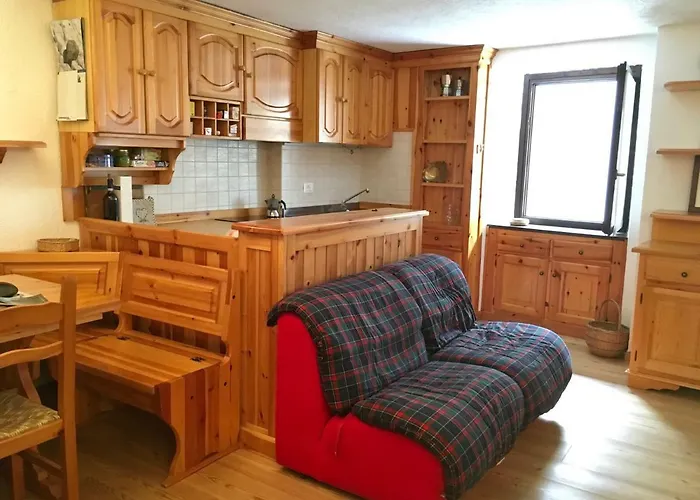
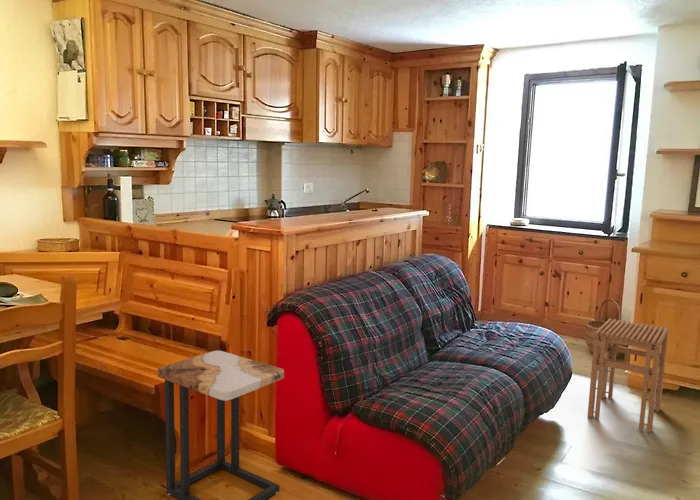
+ side table (221, 431)
+ stool (628, 370)
